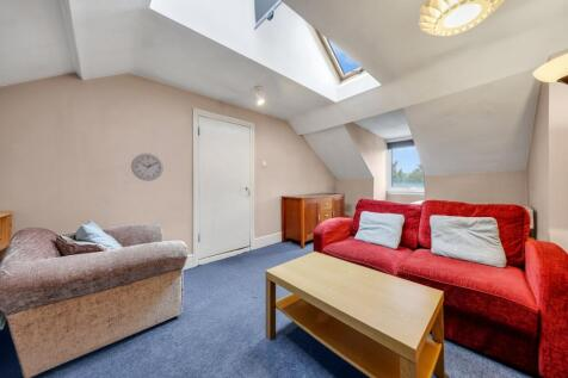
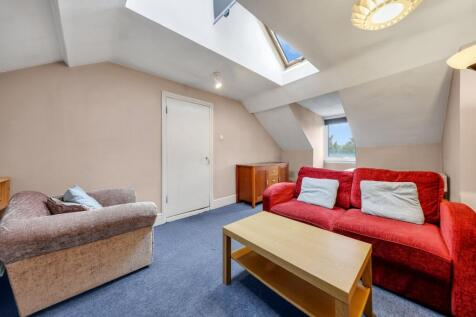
- wall clock (148, 167)
